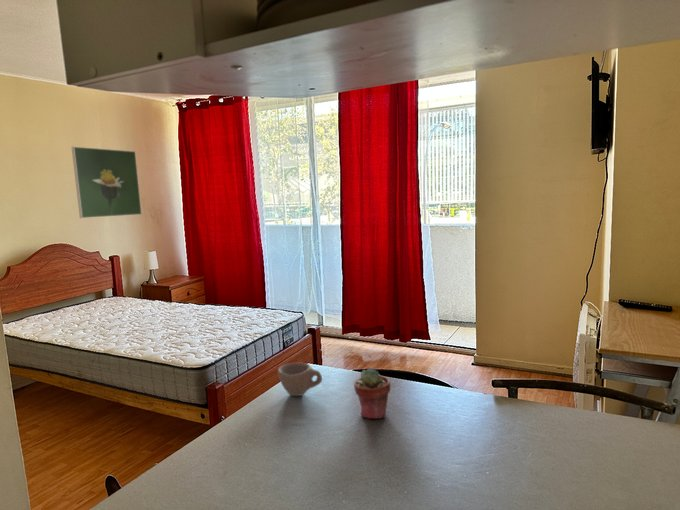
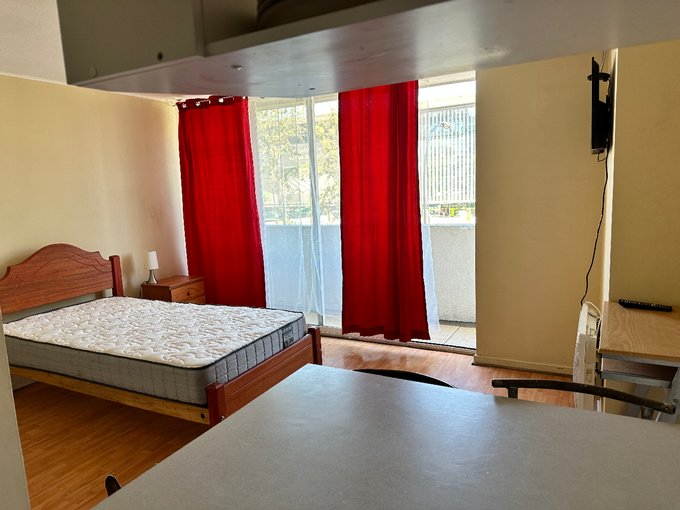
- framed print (109, 183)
- cup (300, 380)
- potted succulent (372, 391)
